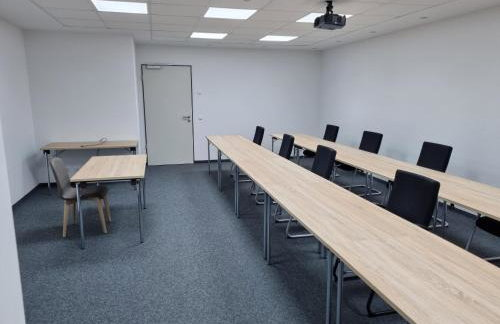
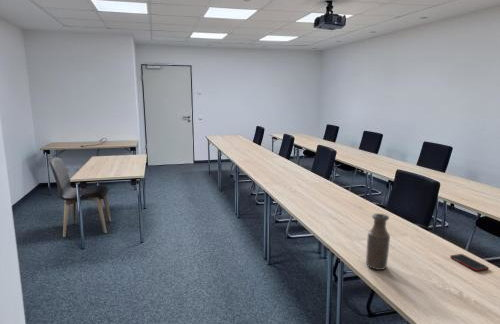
+ cell phone (468, 262)
+ bottle (378, 241)
